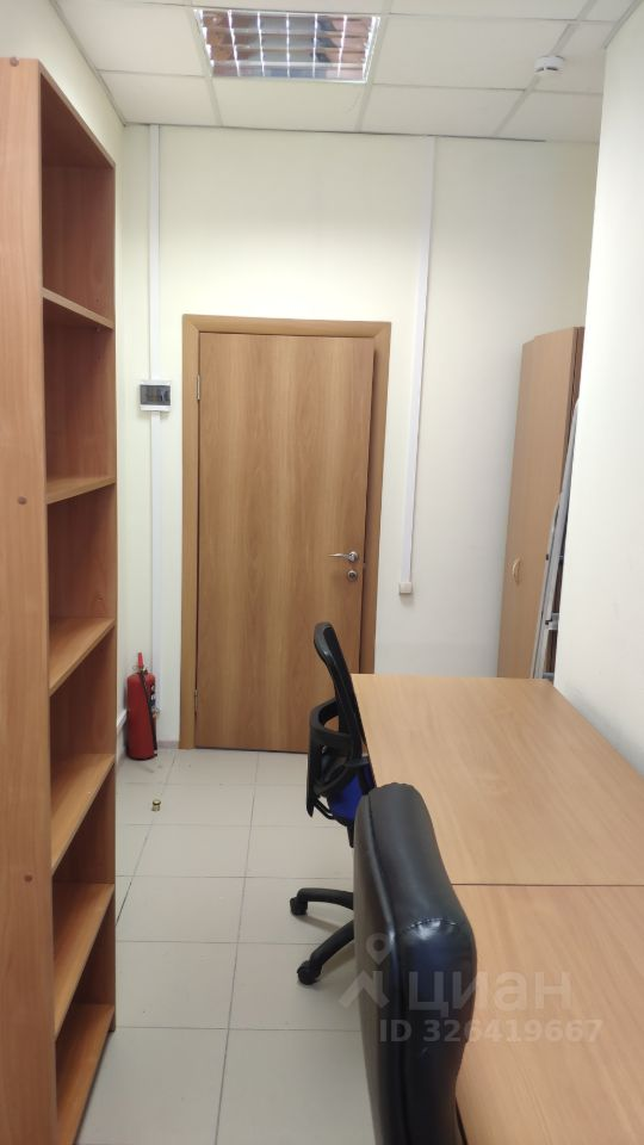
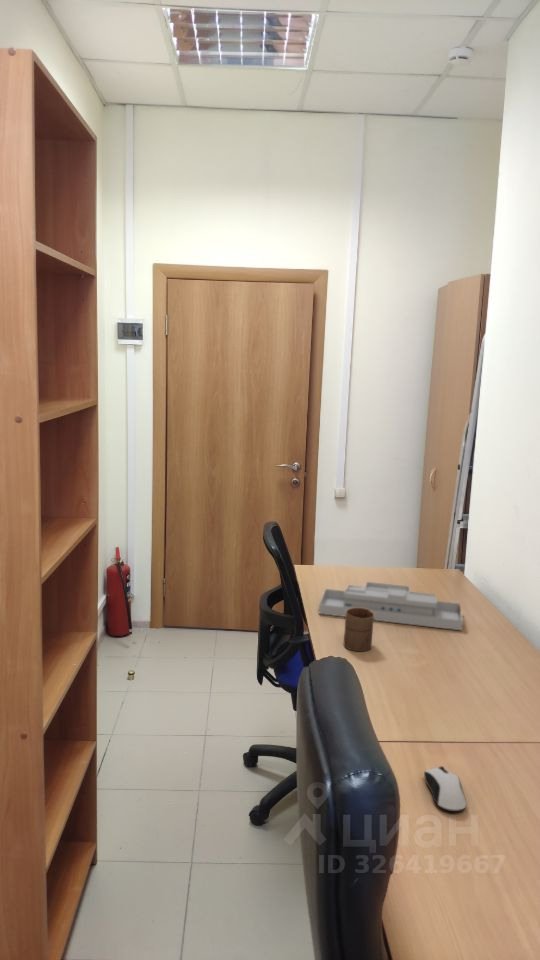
+ desk organizer (390, 601)
+ cup (359, 629)
+ computer mouse (446, 784)
